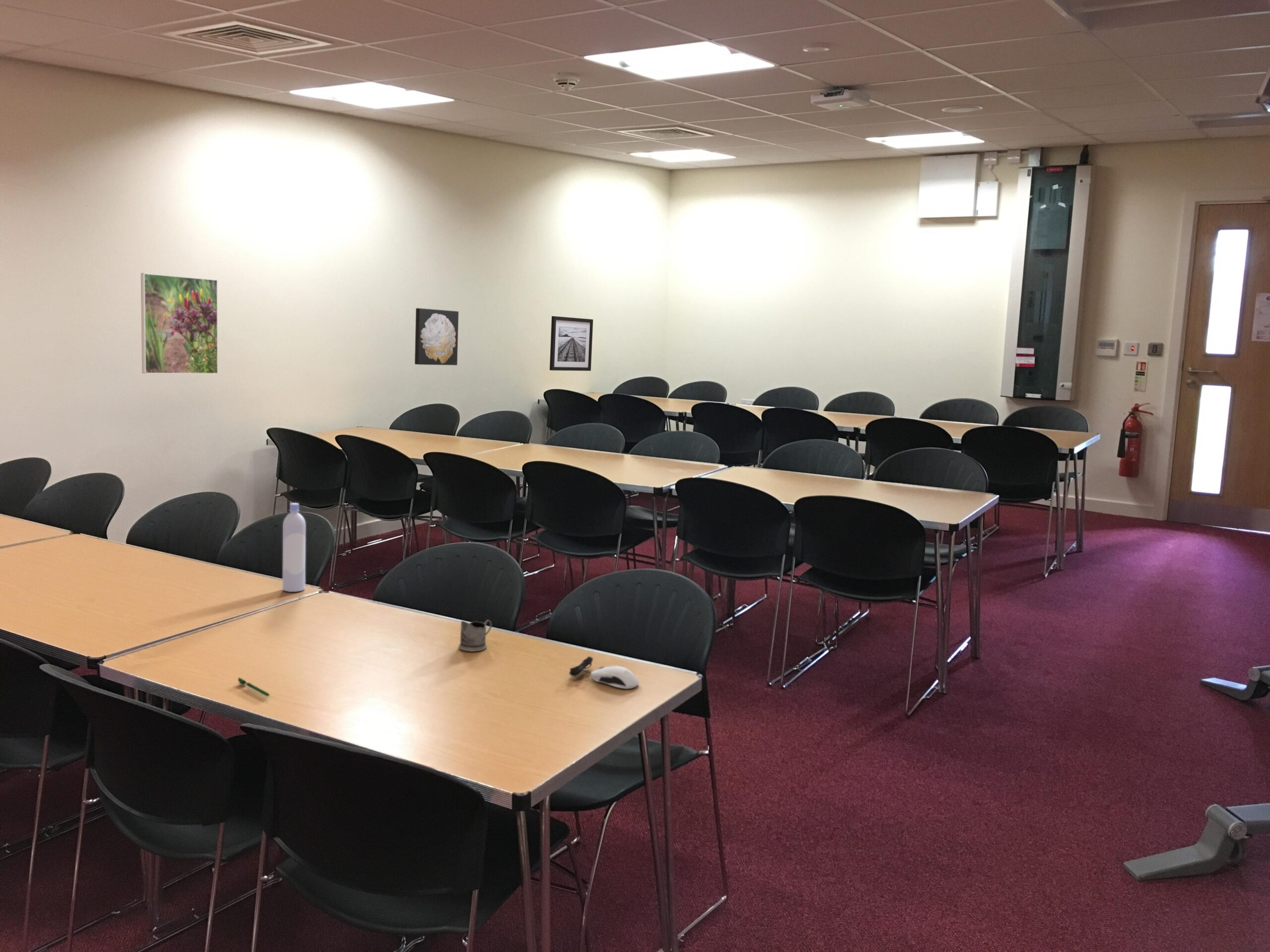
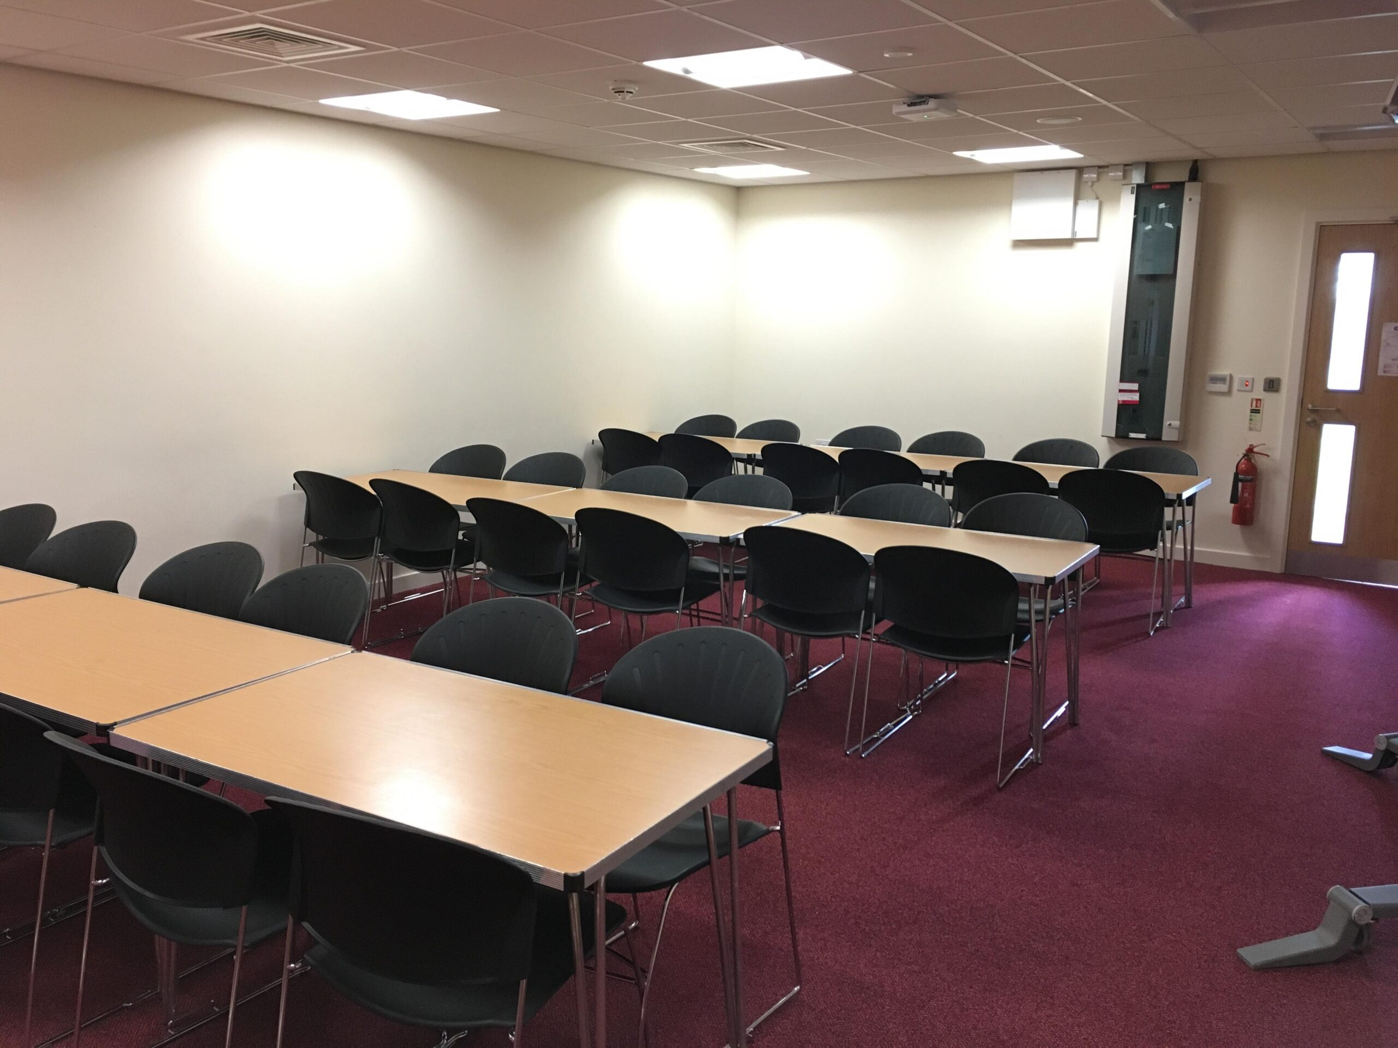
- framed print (181, 325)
- bottle (294, 546)
- wall art (572, 344)
- computer mouse (606, 671)
- pen (253, 687)
- tea glass holder (477, 632)
- wall art (437, 337)
